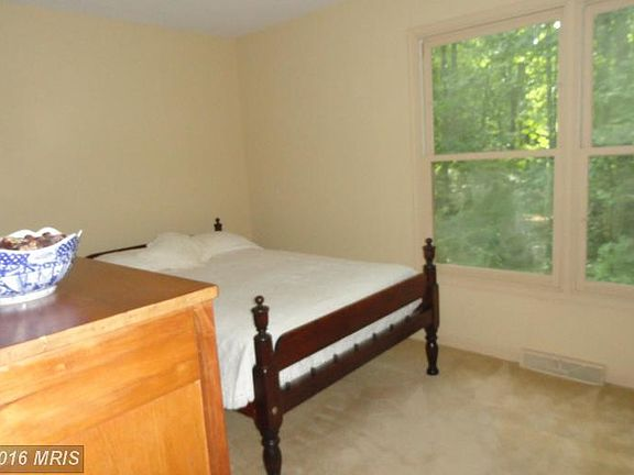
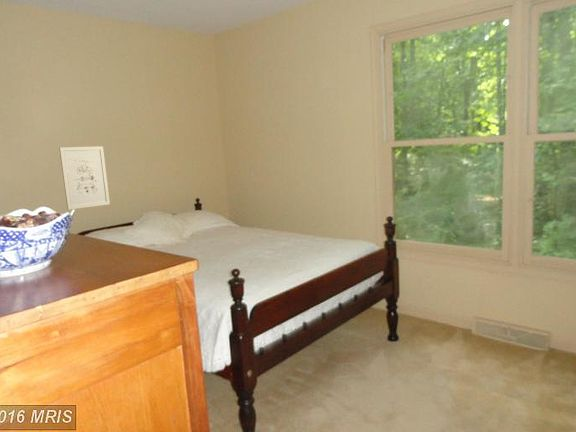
+ wall art (85, 177)
